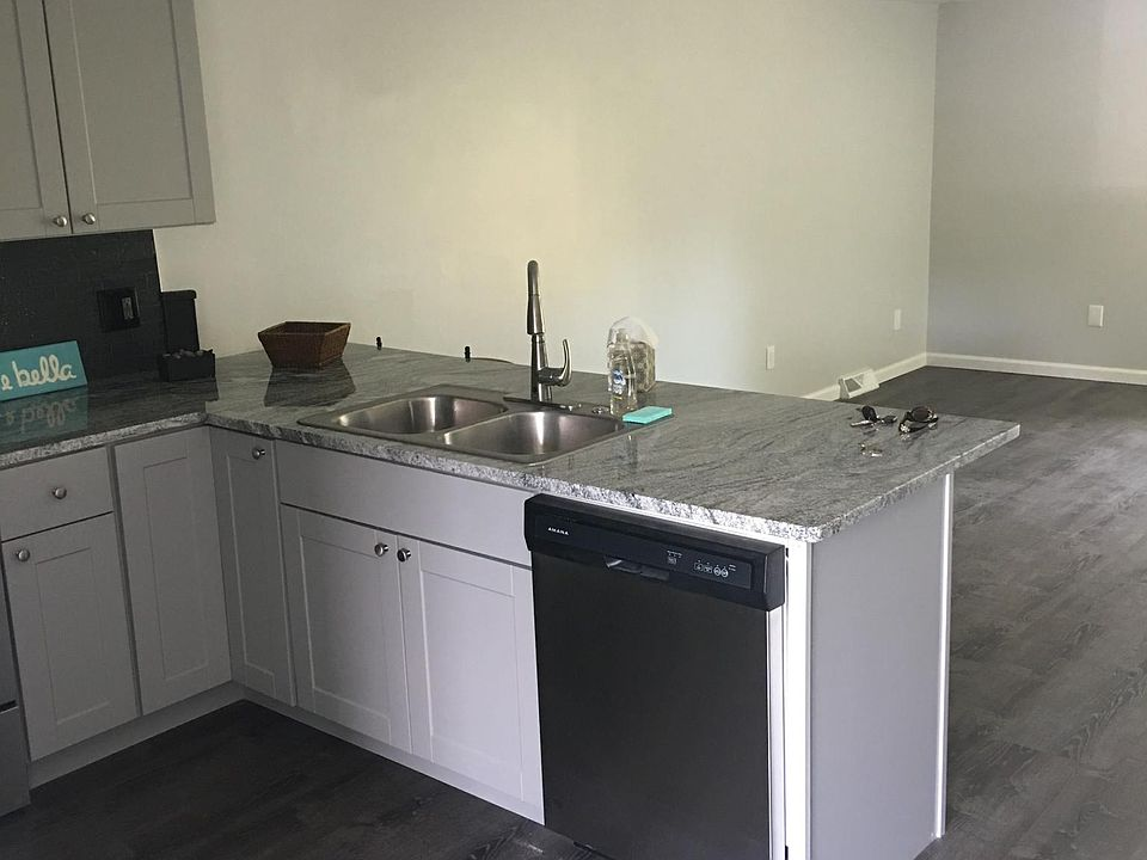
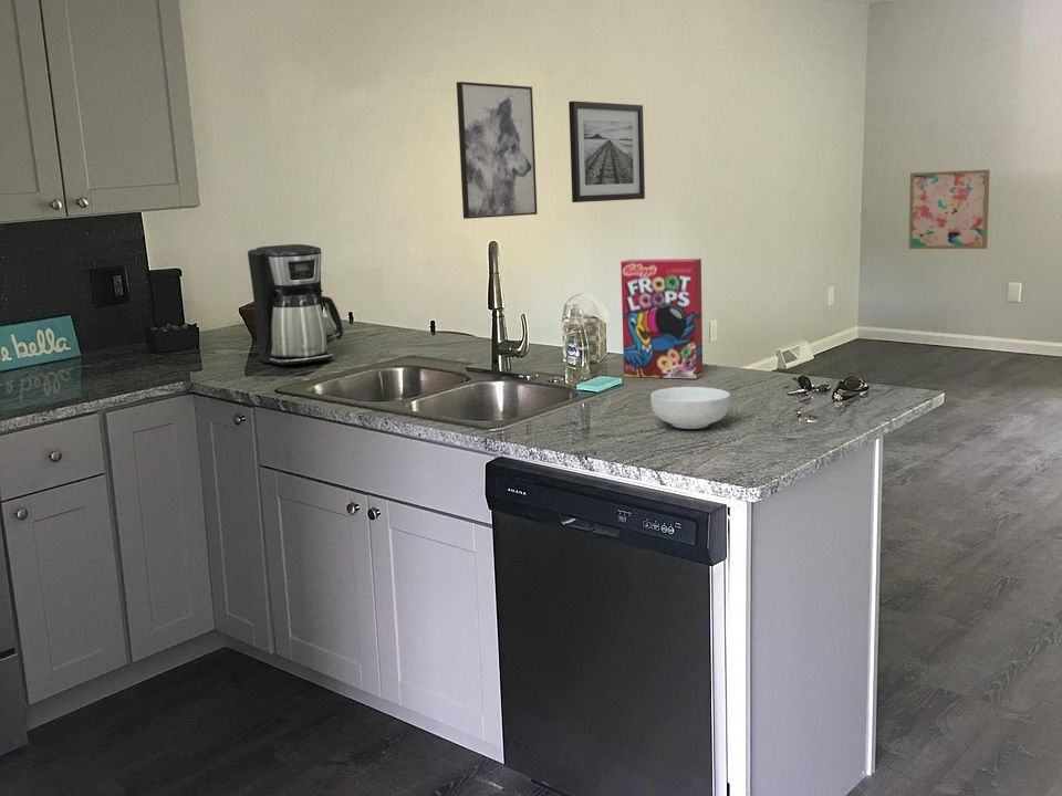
+ cereal box (662, 317)
+ cereal bowl (690, 409)
+ coffee maker (295, 301)
+ wall art (608, 151)
+ wall art (948, 210)
+ wall art (498, 150)
